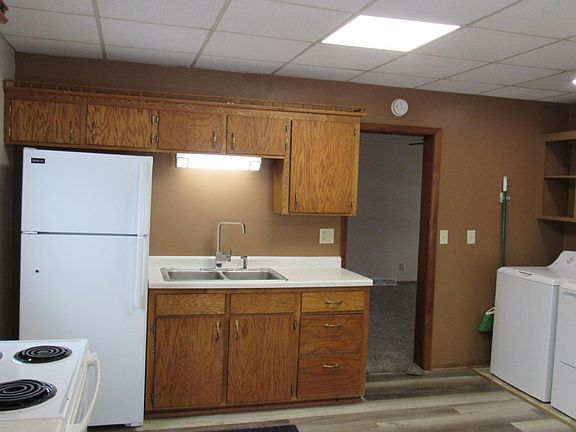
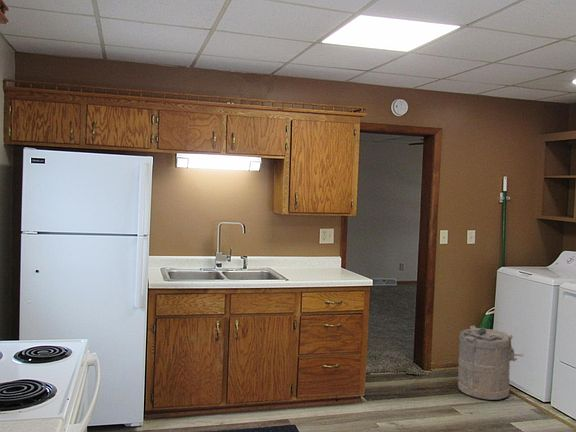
+ laundry hamper (483, 359)
